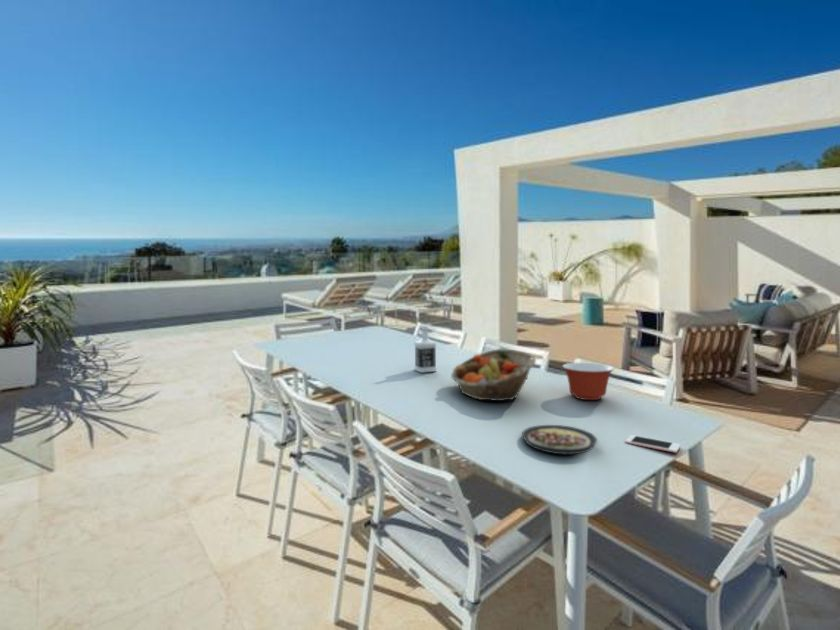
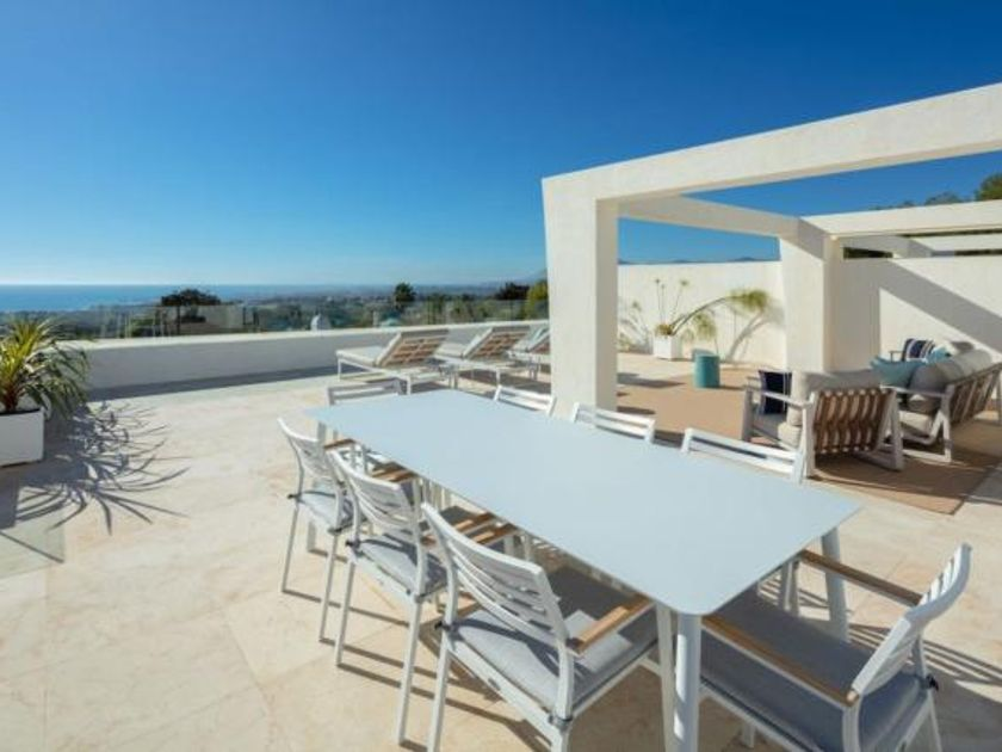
- plate (558, 437)
- mixing bowl (587, 382)
- fruit basket (492, 373)
- cell phone (652, 443)
- bottle (425, 348)
